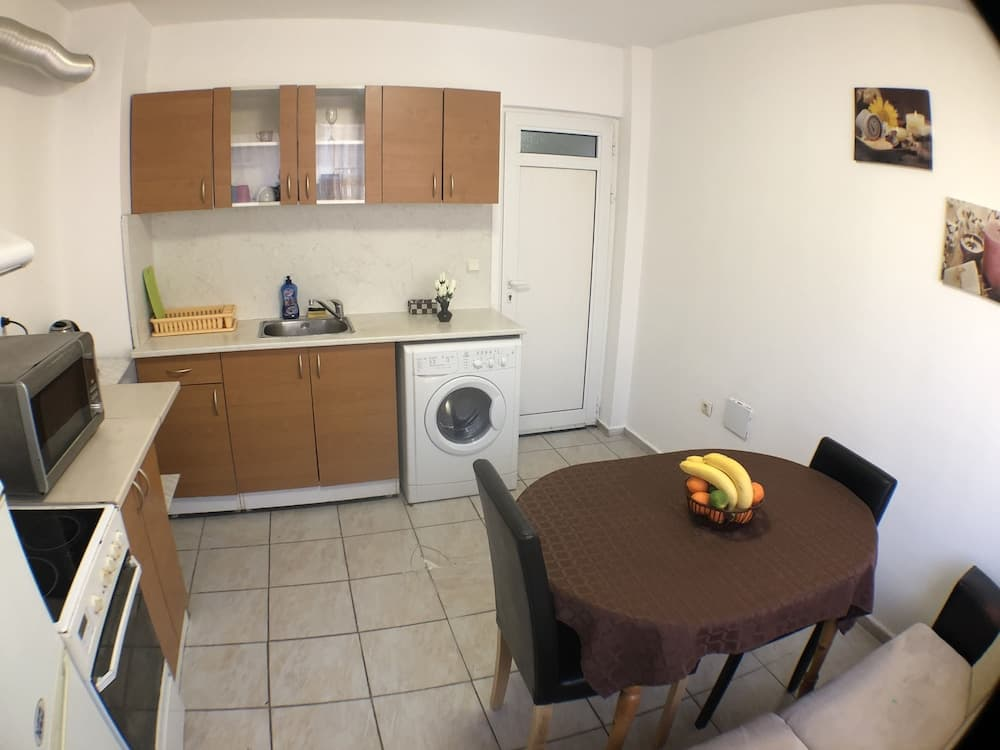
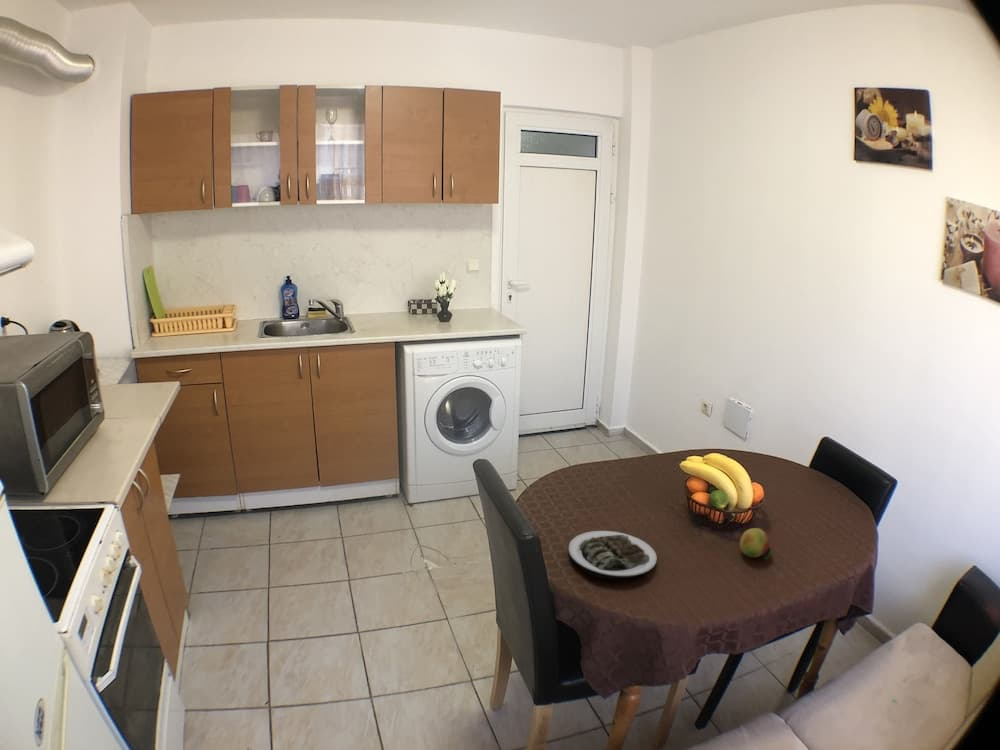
+ fruit (755, 542)
+ plate (612, 551)
